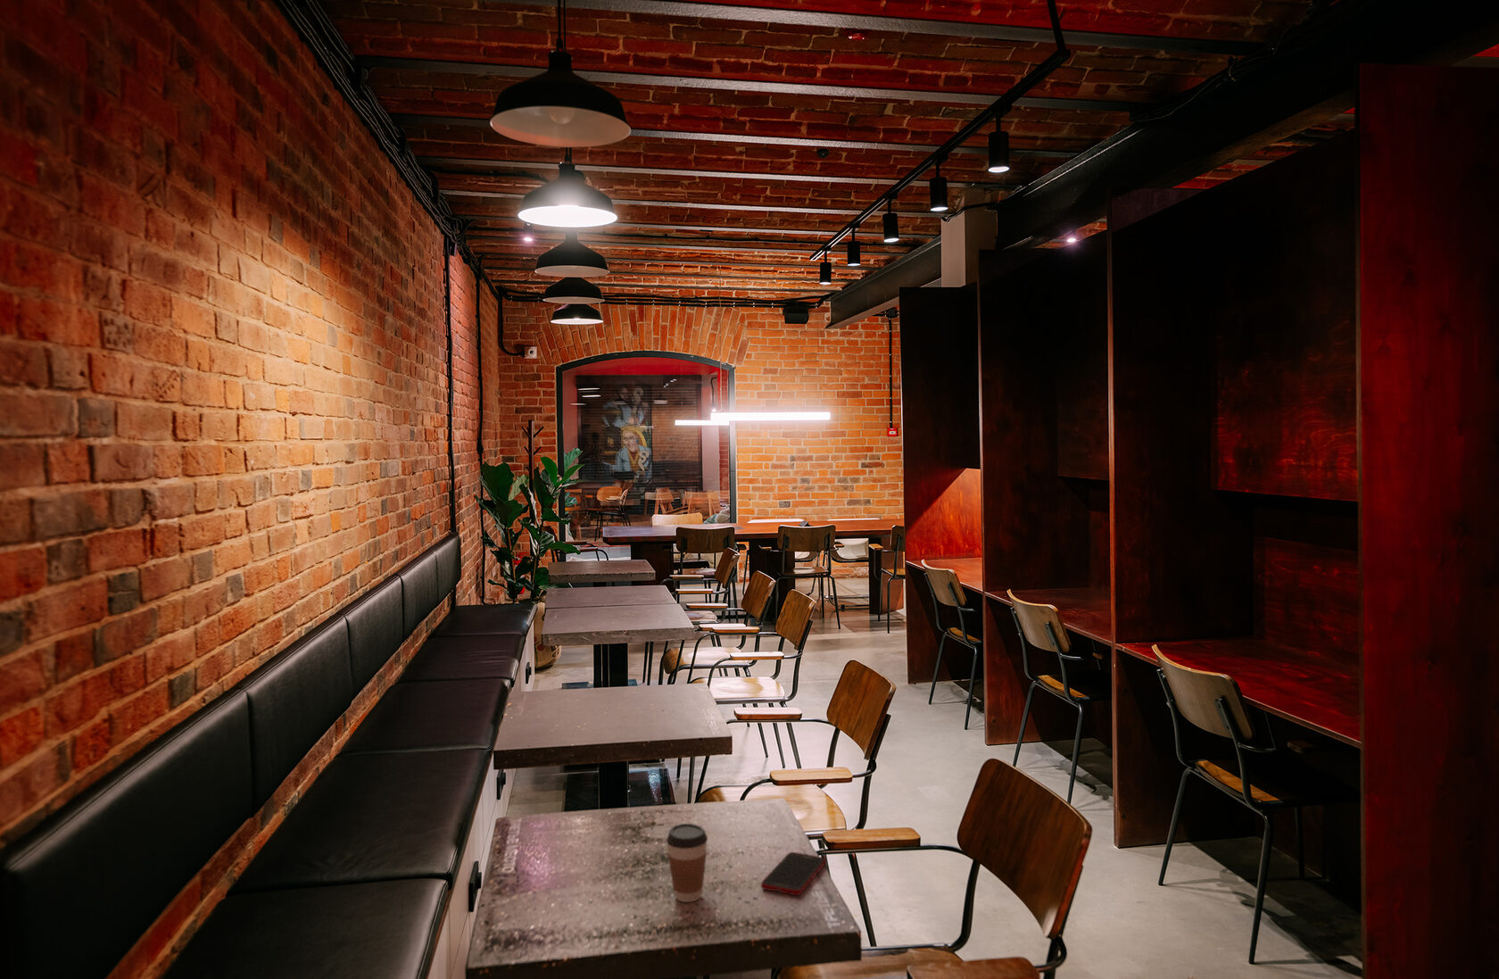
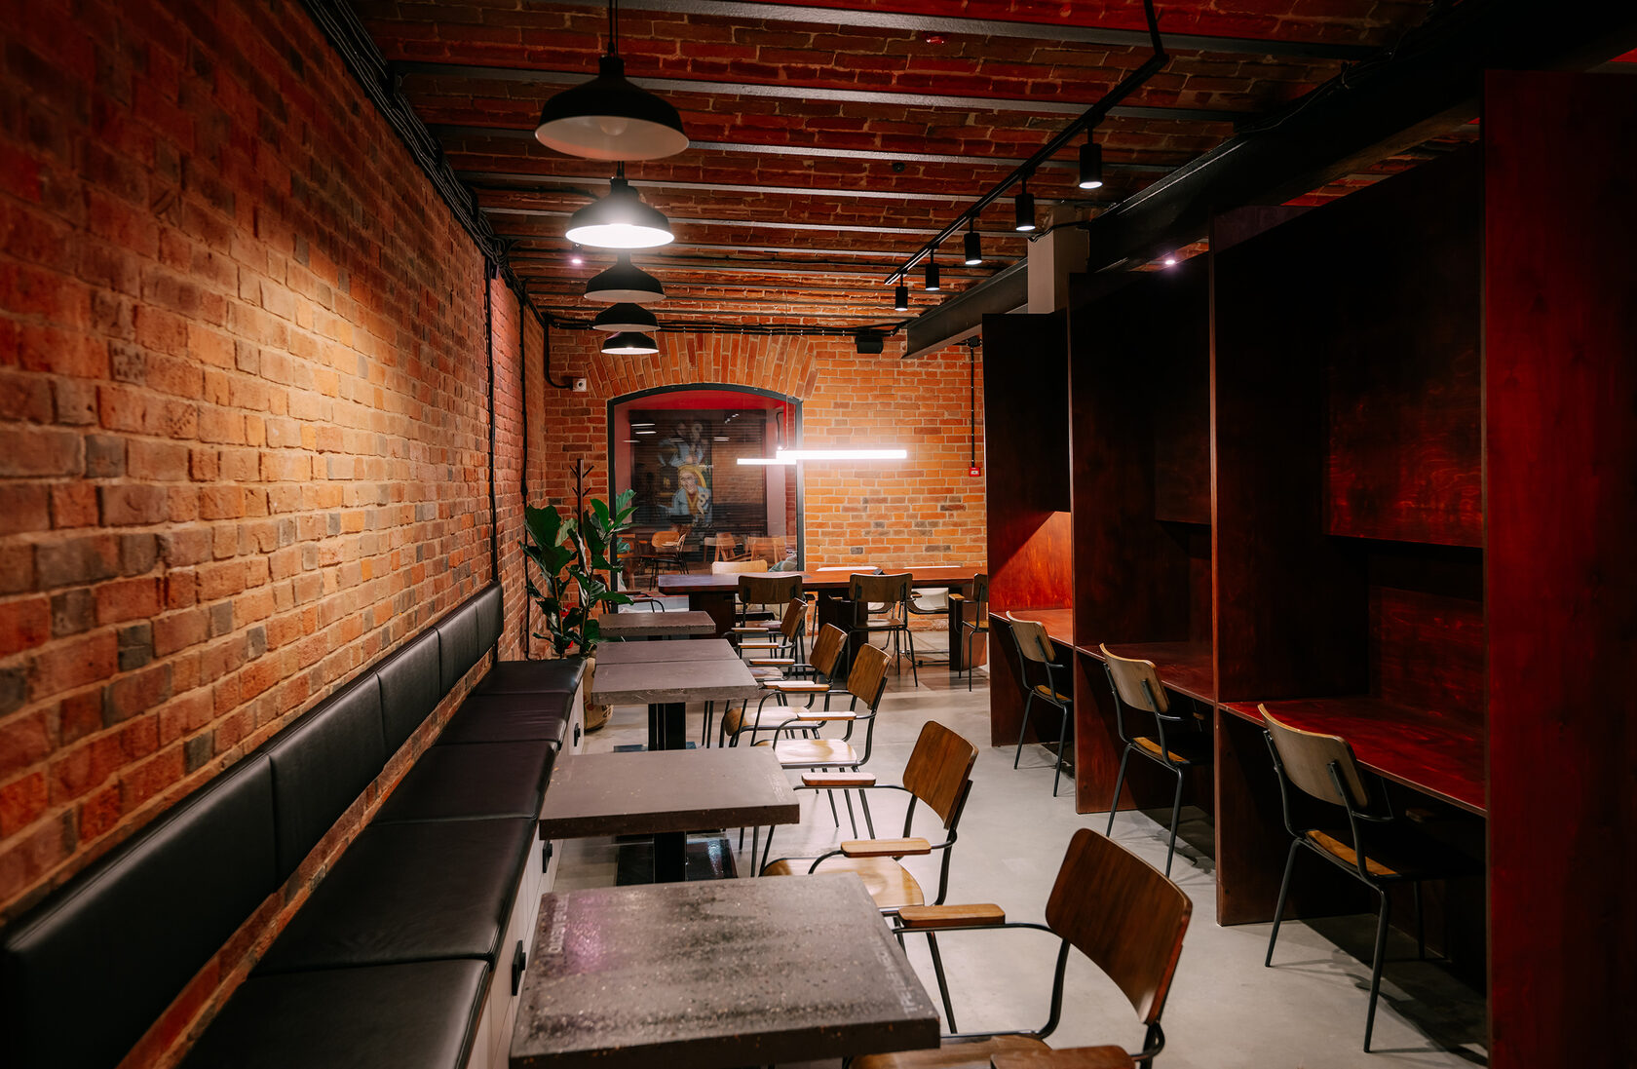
- cell phone (794, 873)
- coffee cup (687, 863)
